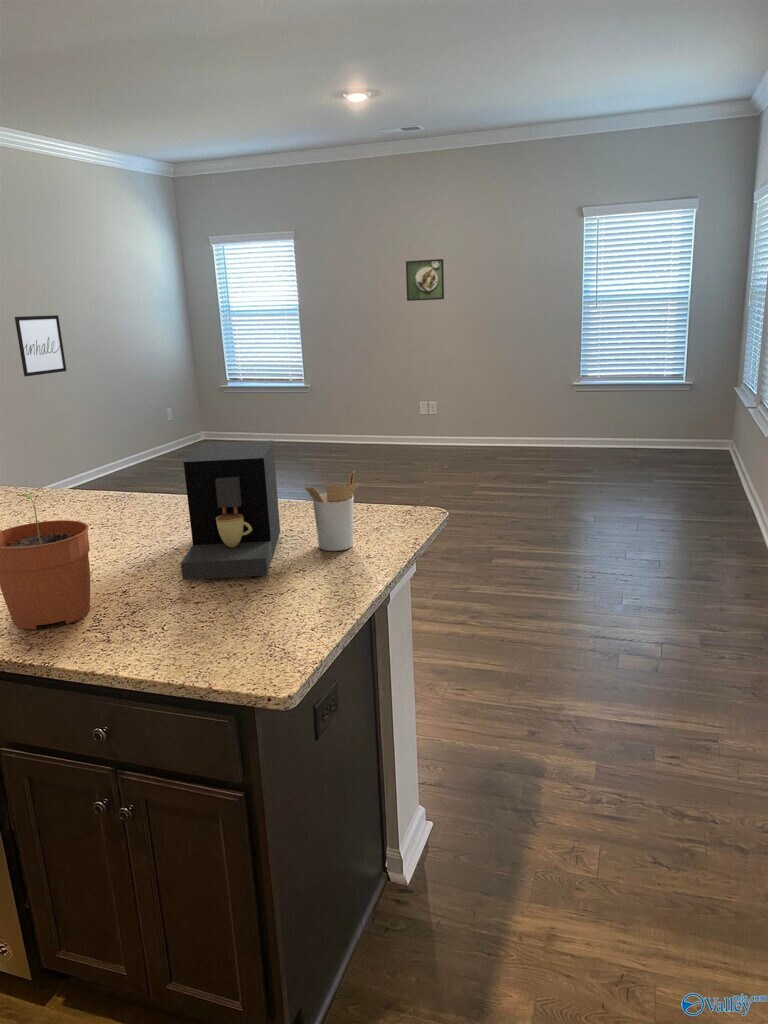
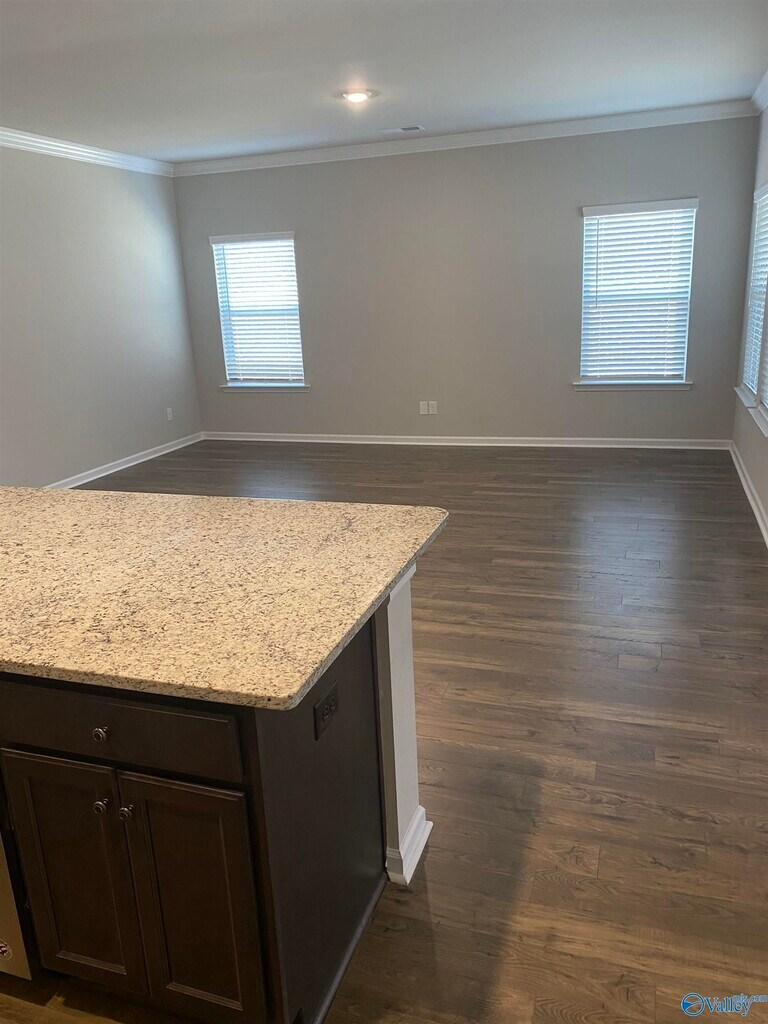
- plant pot (42, 553)
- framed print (424, 280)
- coffee maker (231, 505)
- wall art (41, 345)
- utensil holder (337, 512)
